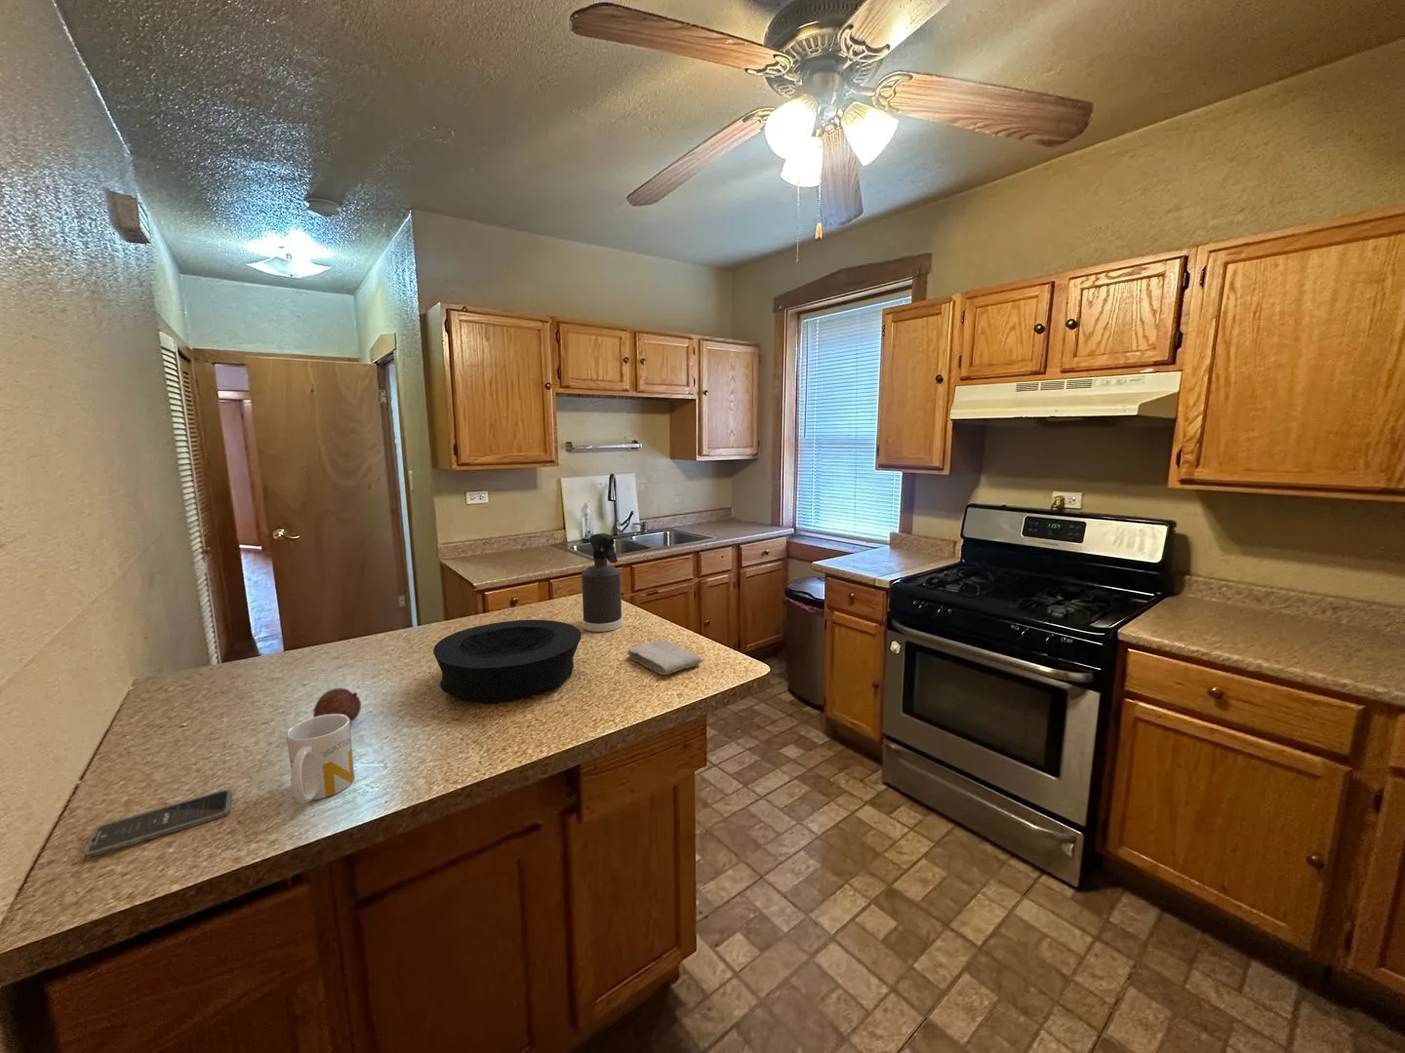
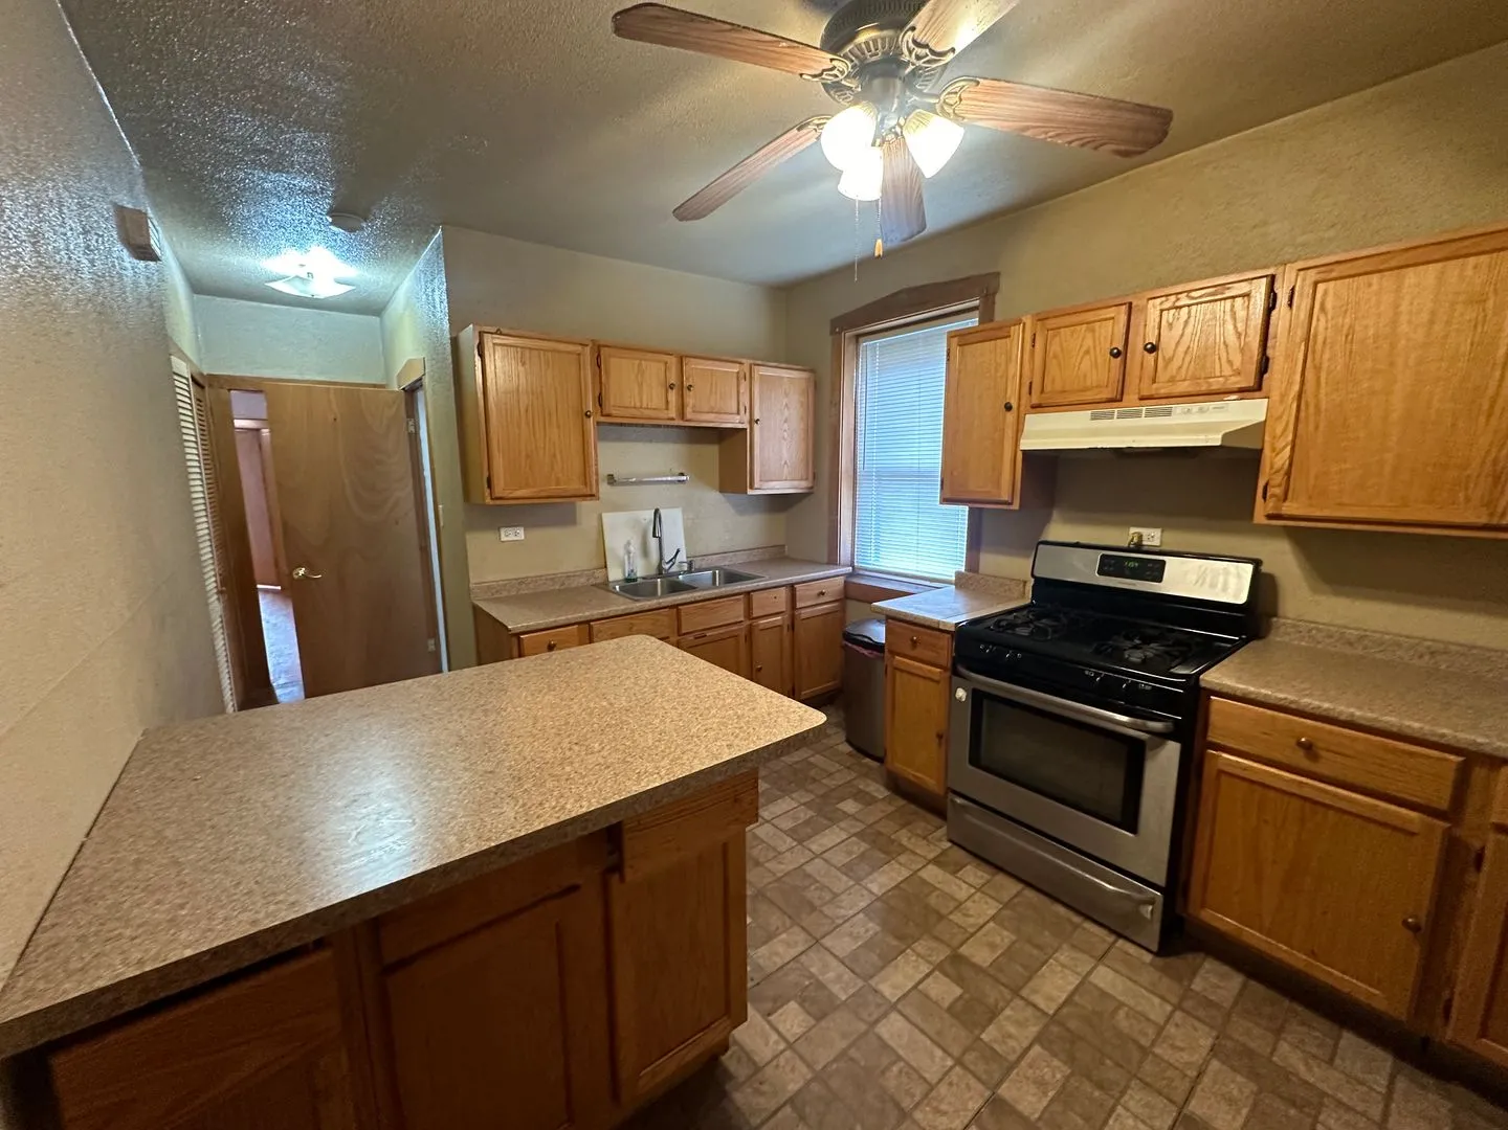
- washcloth (663, 654)
- mug (321, 760)
- spray bottle (602, 580)
- bowl (511, 659)
- smartphone (164, 820)
- fruit (337, 707)
